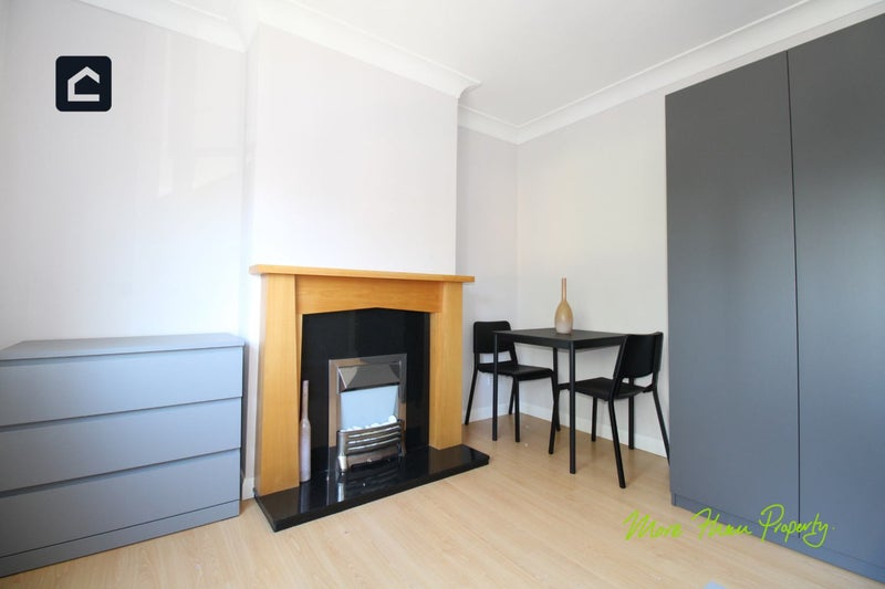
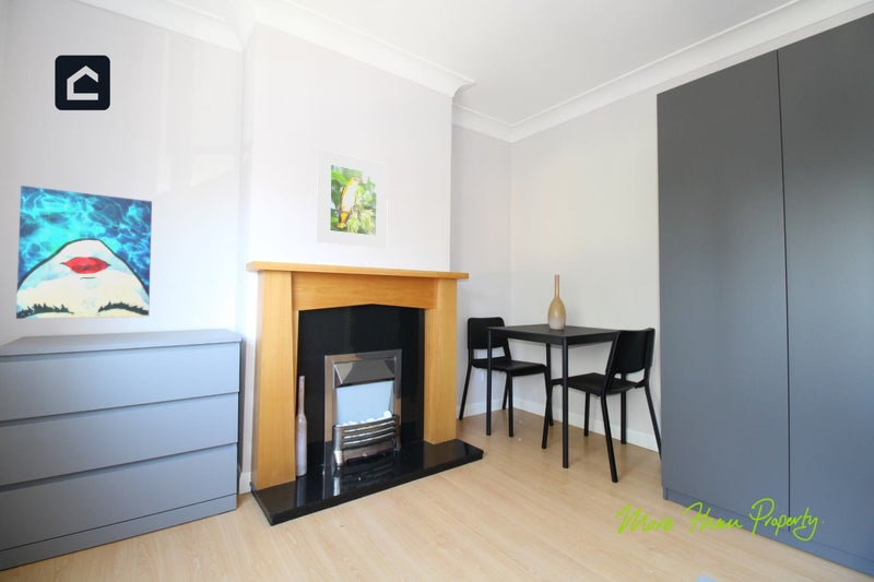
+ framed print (354, 201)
+ wall art (88, 256)
